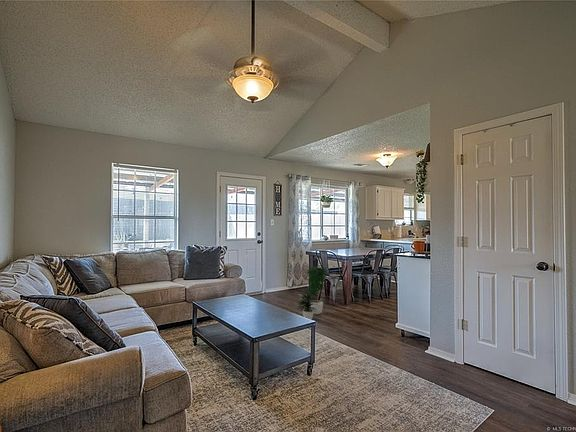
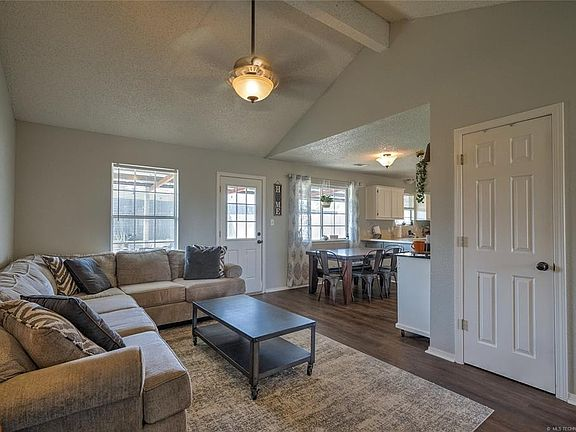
- potted plant (311, 289)
